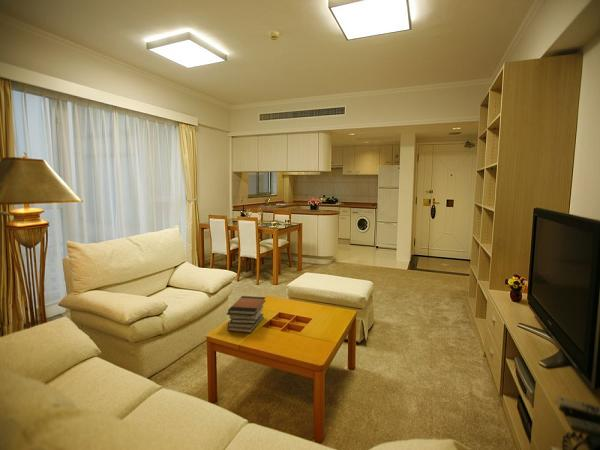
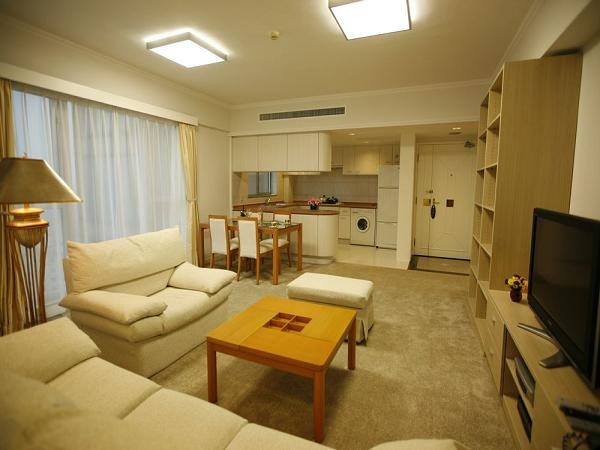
- book stack (247, 313)
